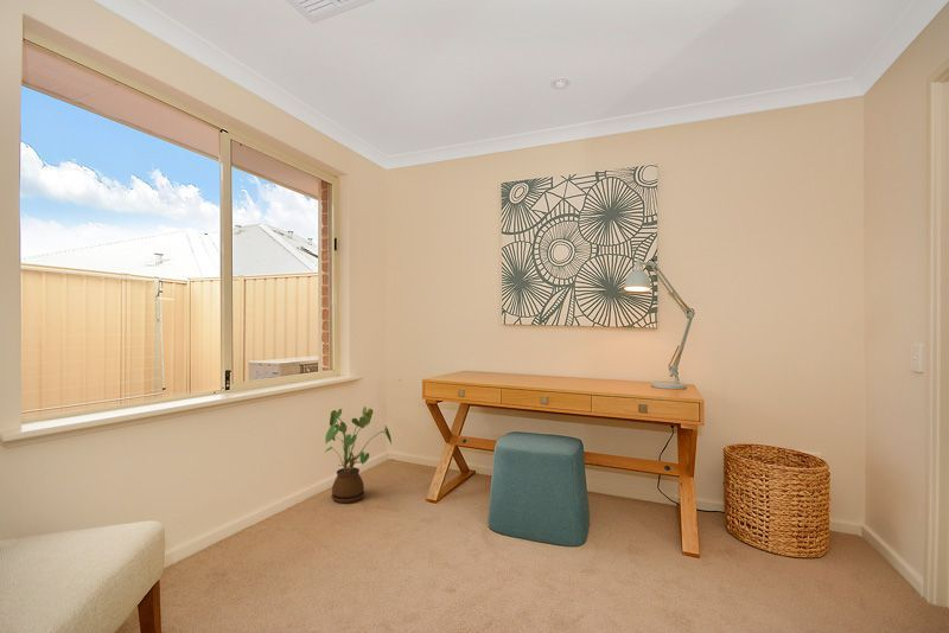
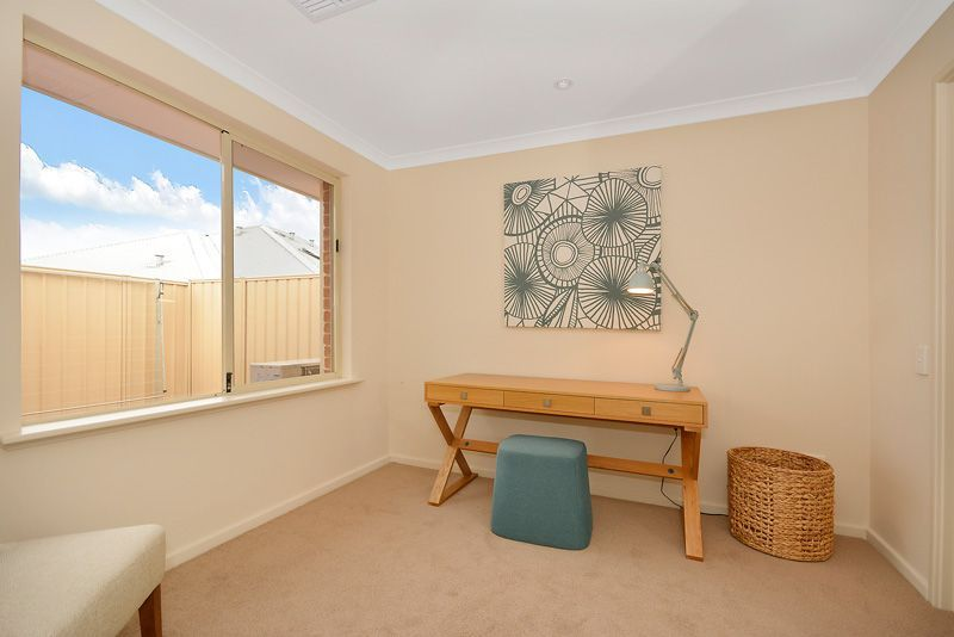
- house plant (352, 454)
